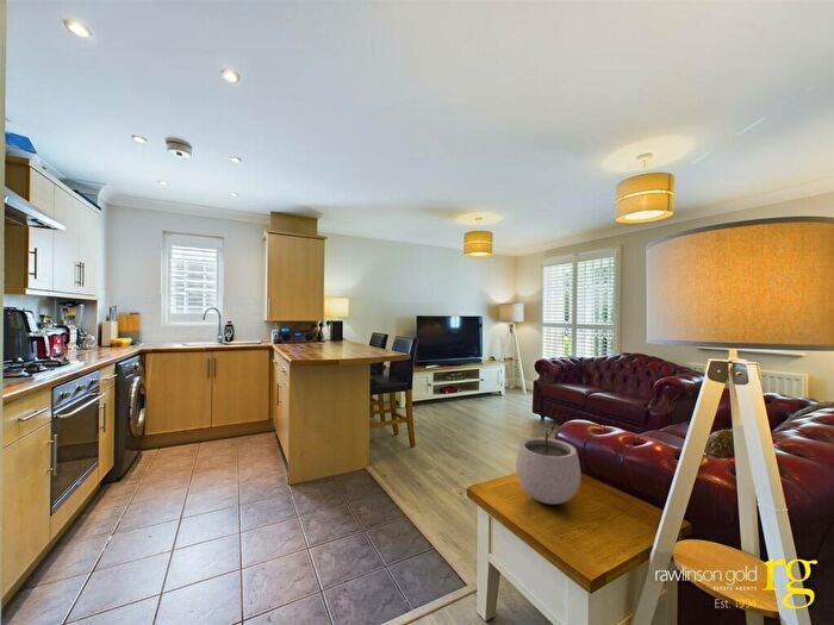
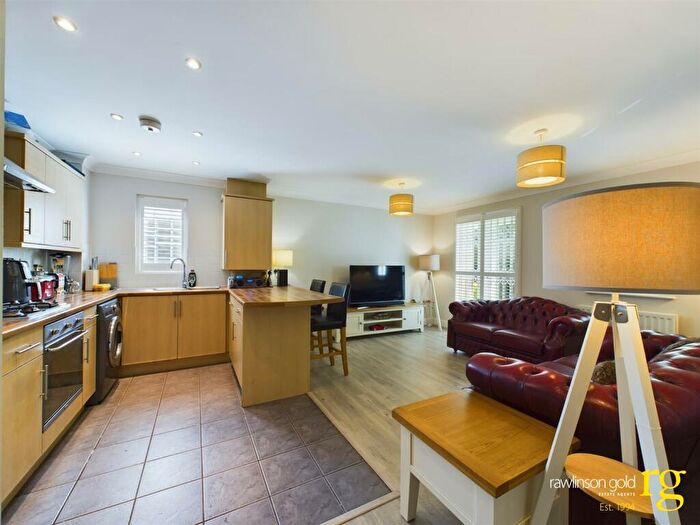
- plant pot (547, 461)
